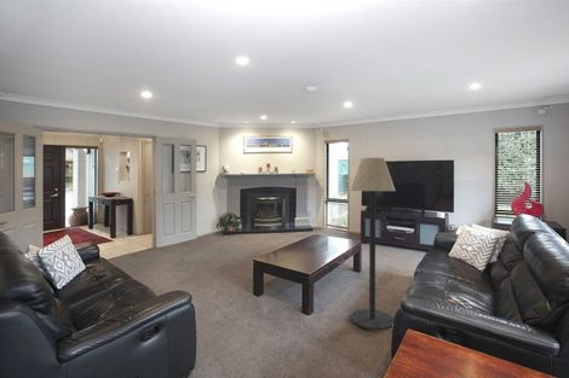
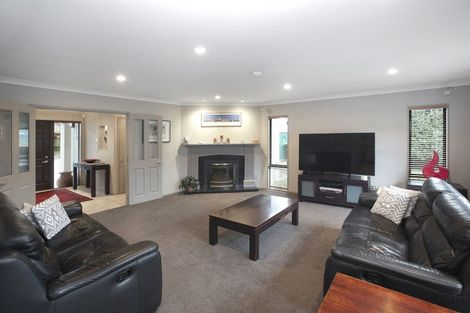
- floor lamp (372, 239)
